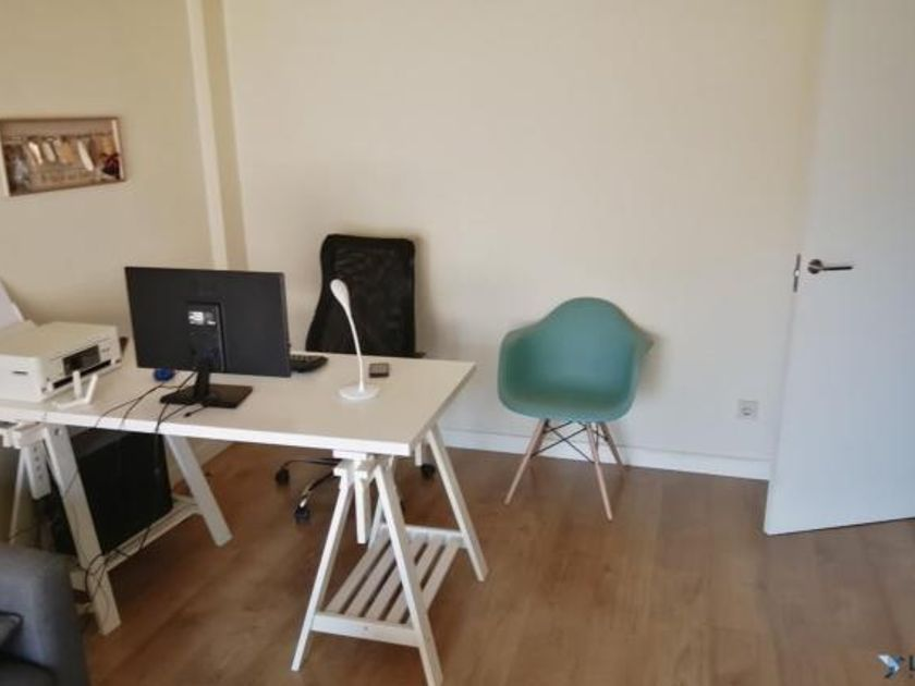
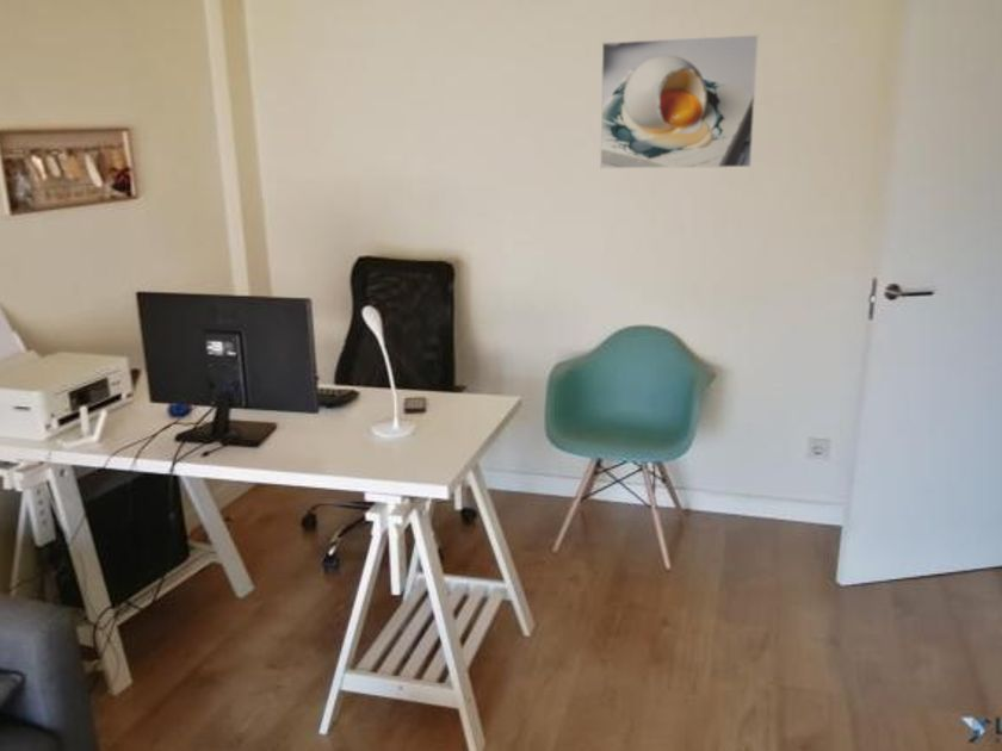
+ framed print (675, 104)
